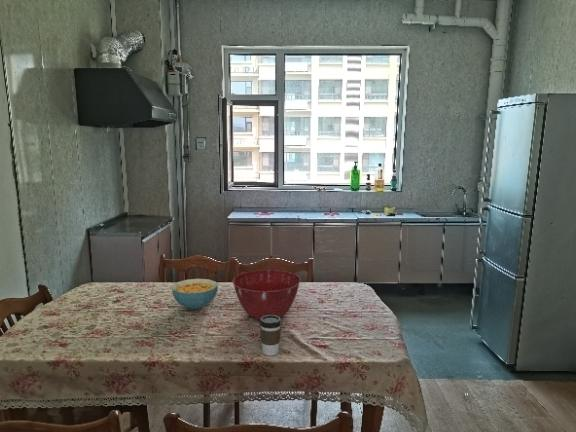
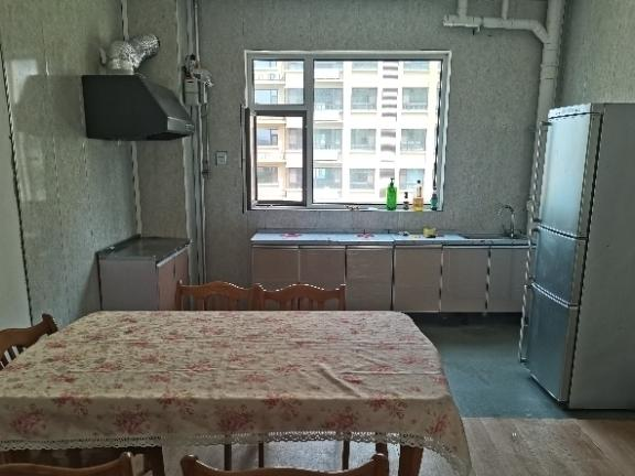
- cereal bowl (195, 296)
- coffee cup (270, 335)
- mixing bowl (266, 296)
